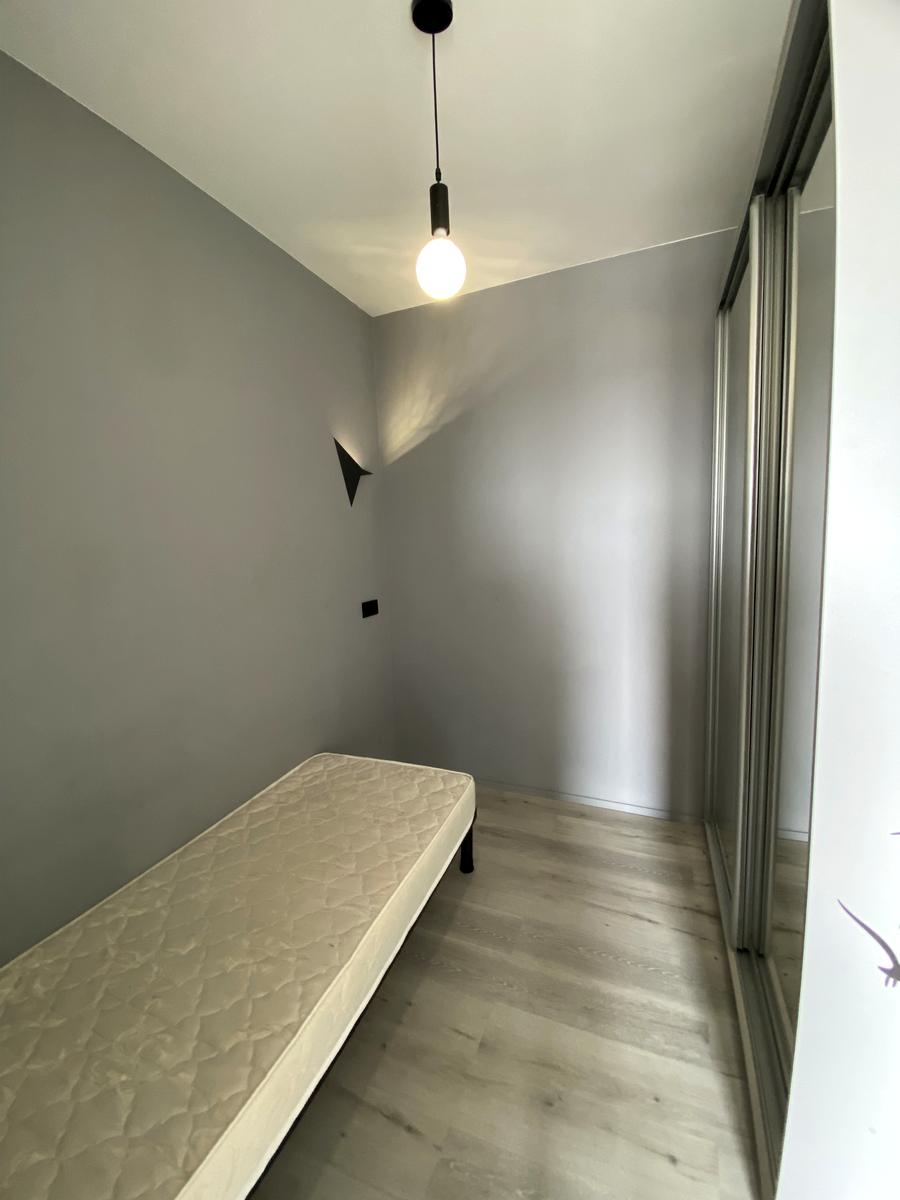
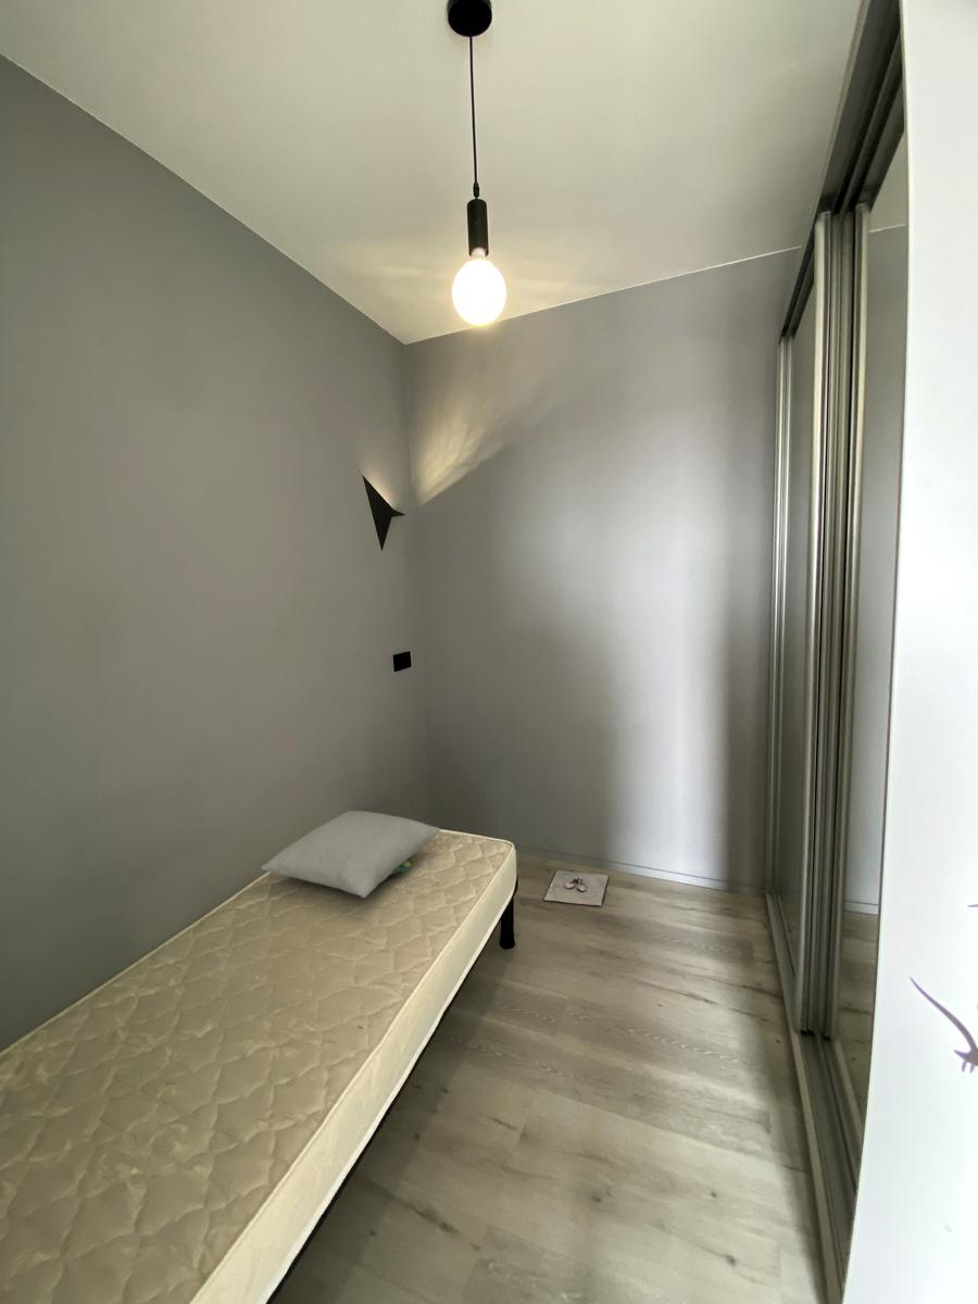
+ pillow (355, 847)
+ shoe (577, 883)
